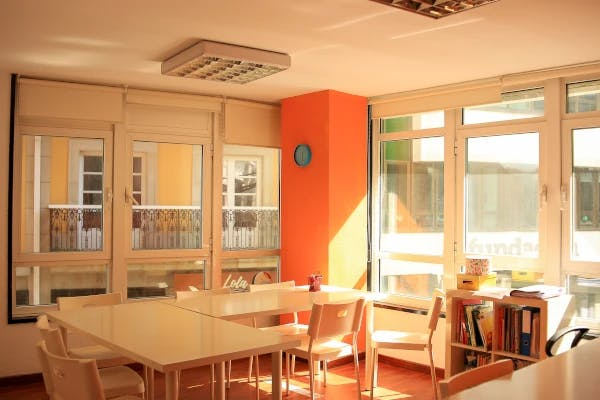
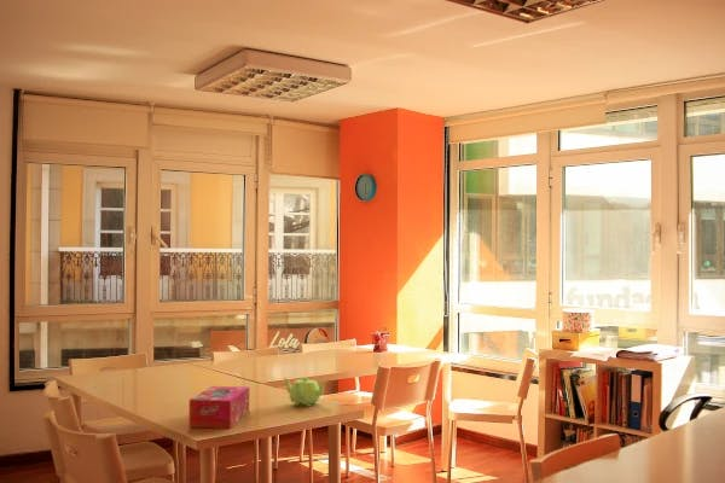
+ tissue box (220, 406)
+ teapot (303, 391)
